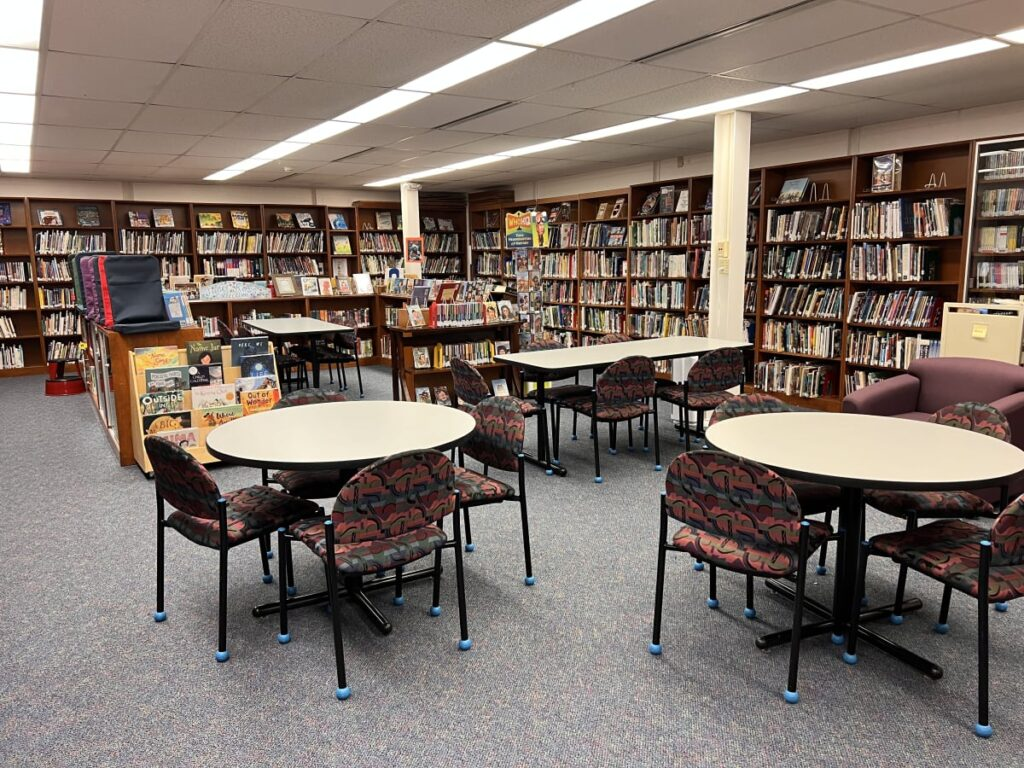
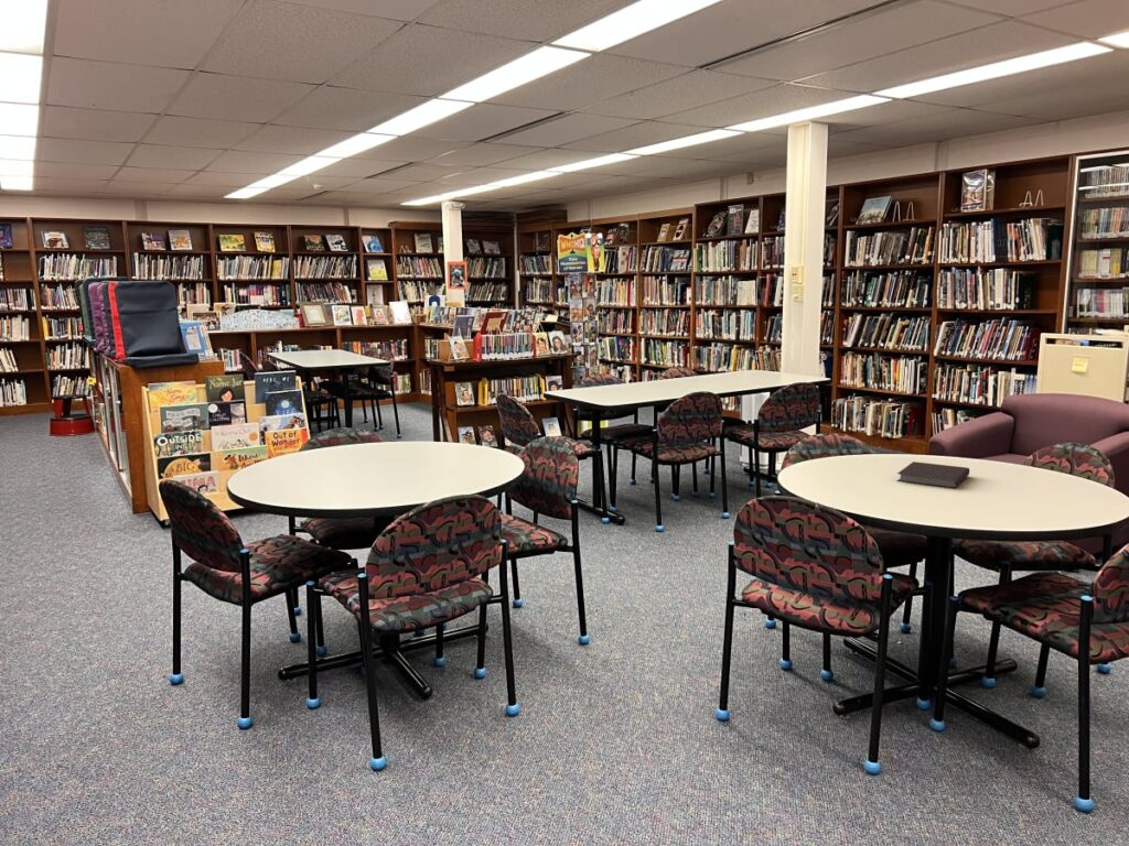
+ notebook (933, 474)
